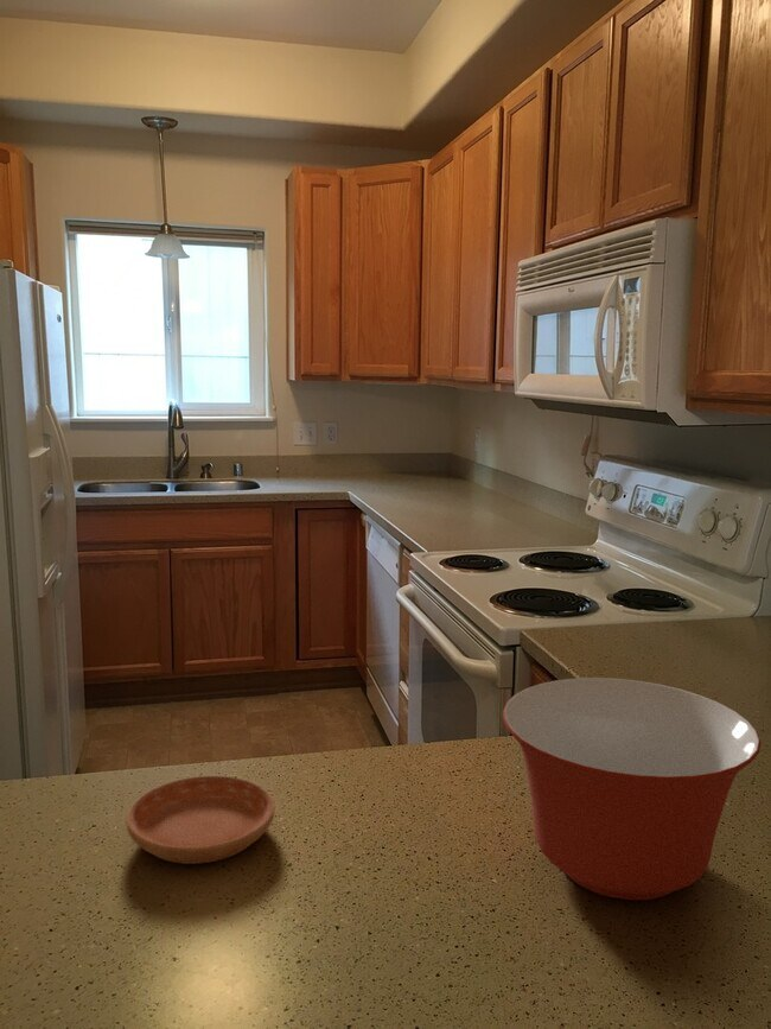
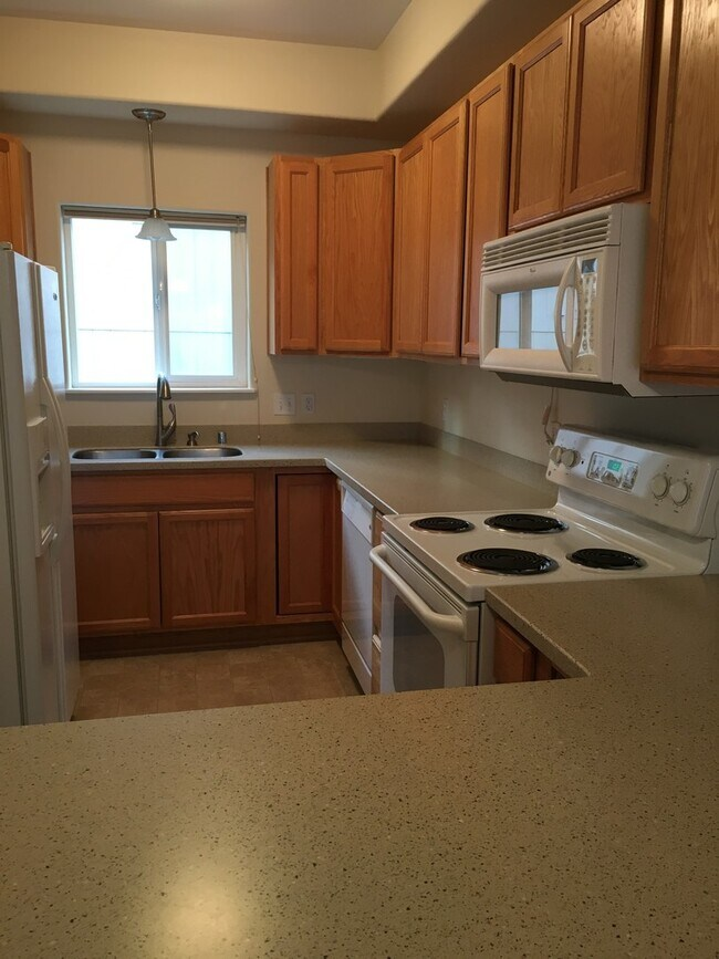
- mixing bowl (622, 793)
- saucer (202, 820)
